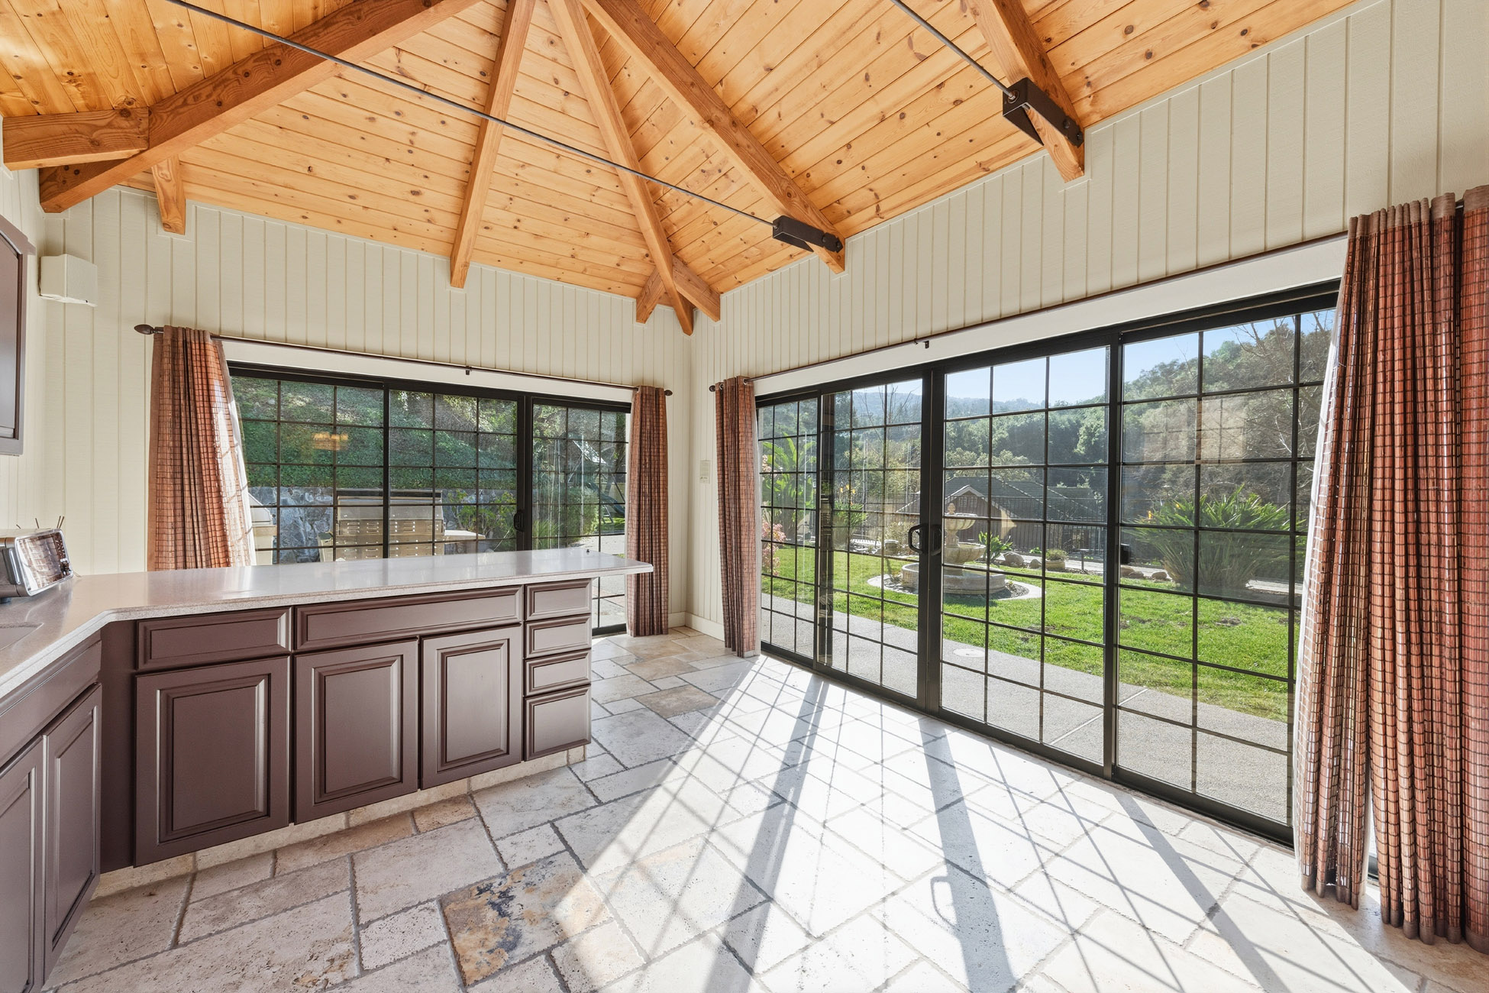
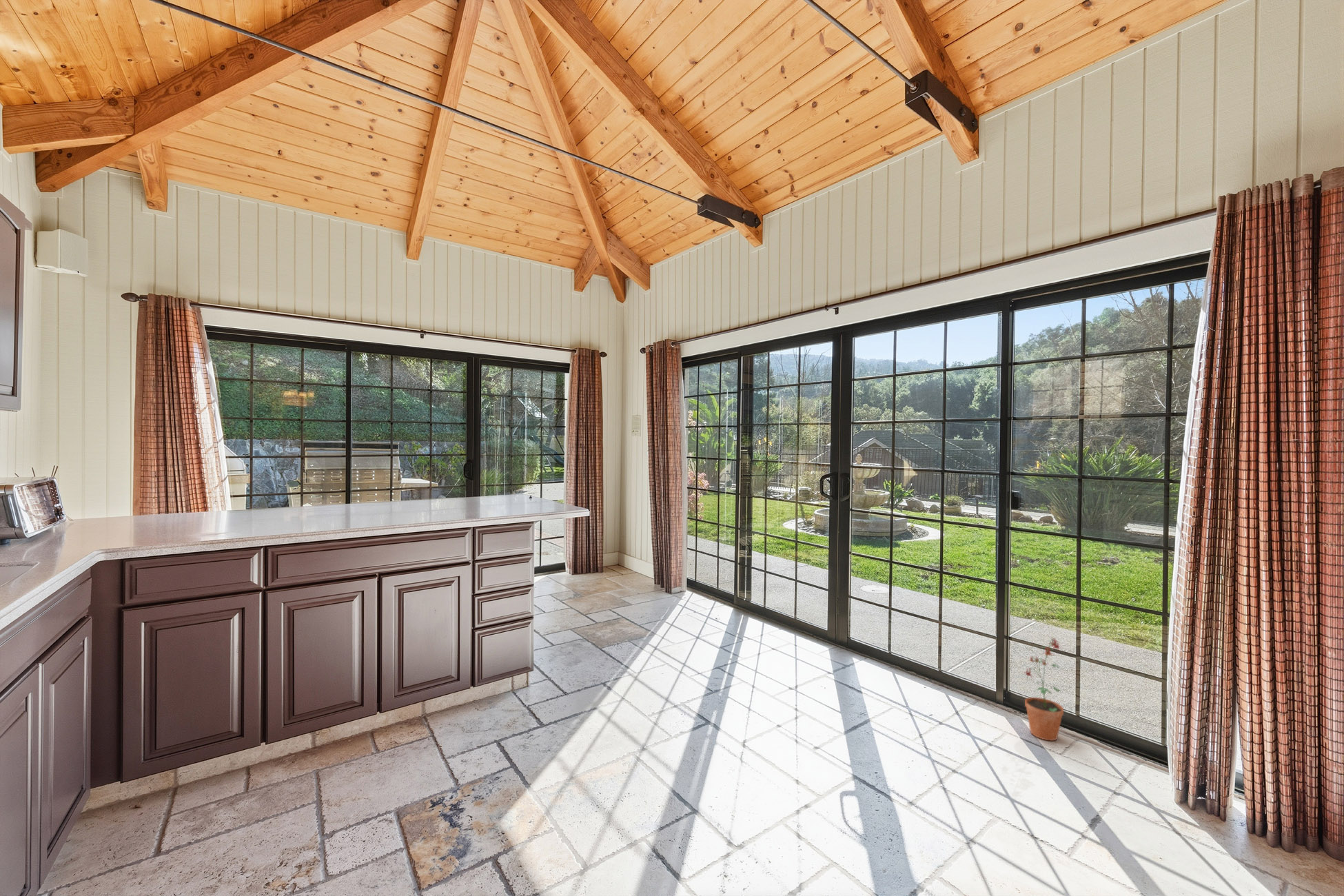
+ potted plant (1041, 687)
